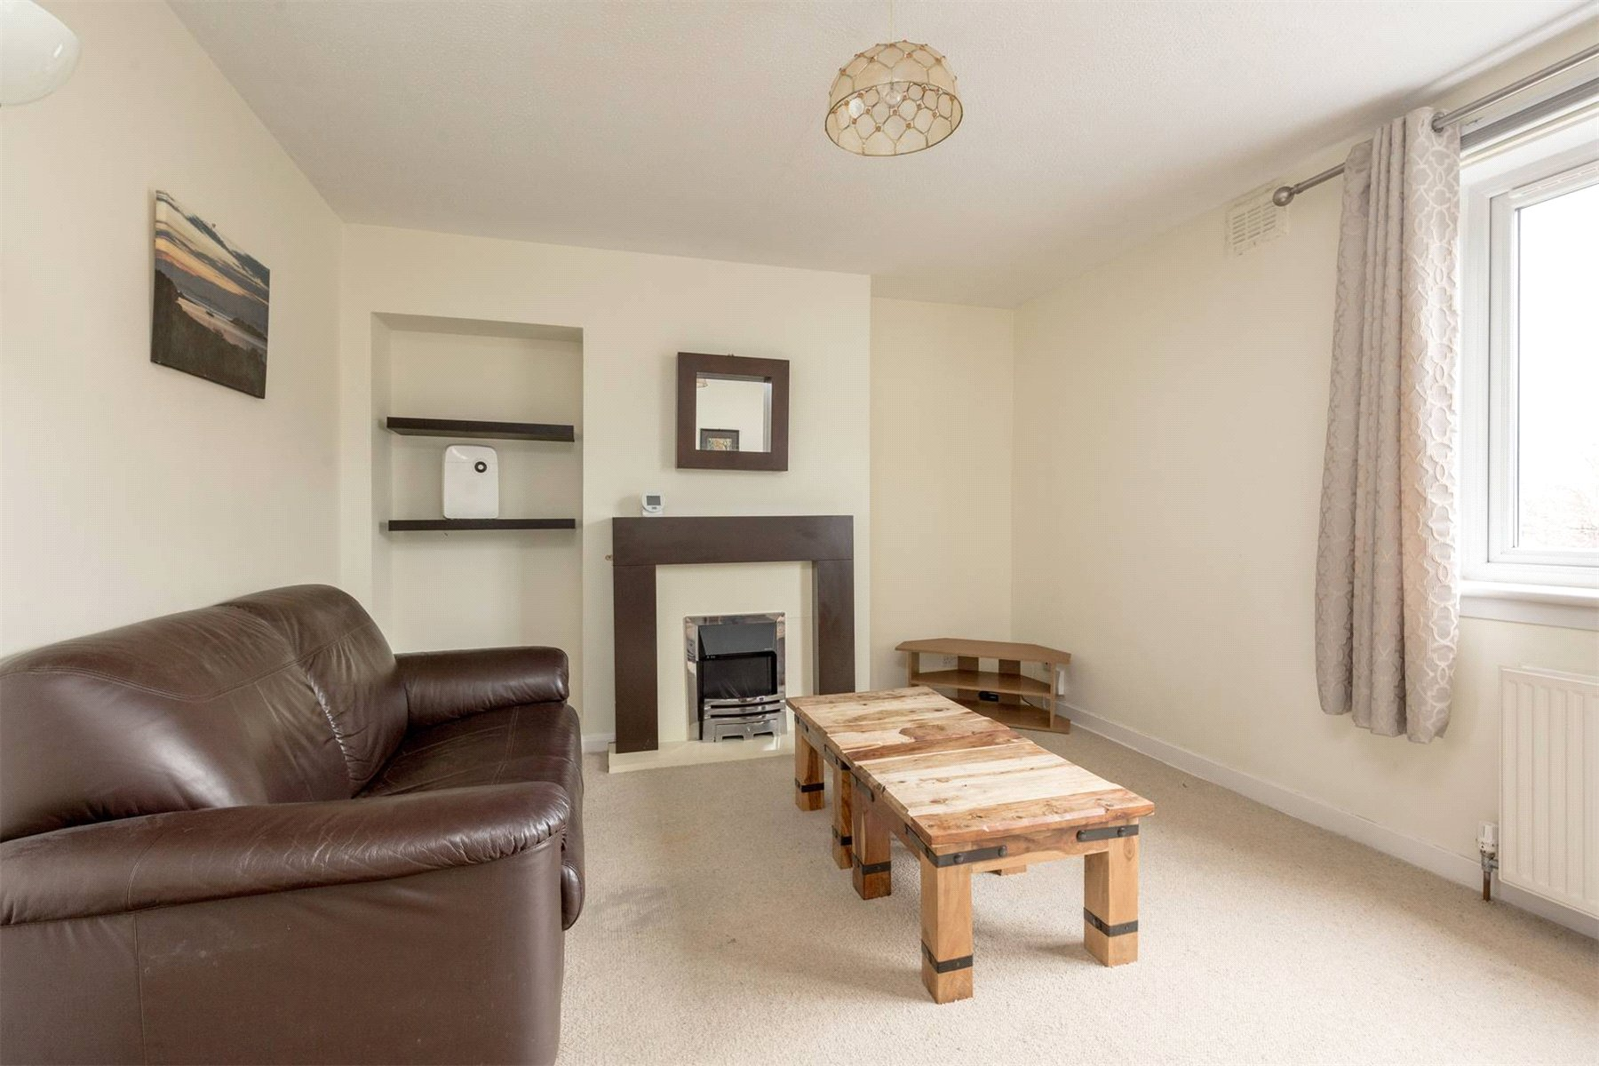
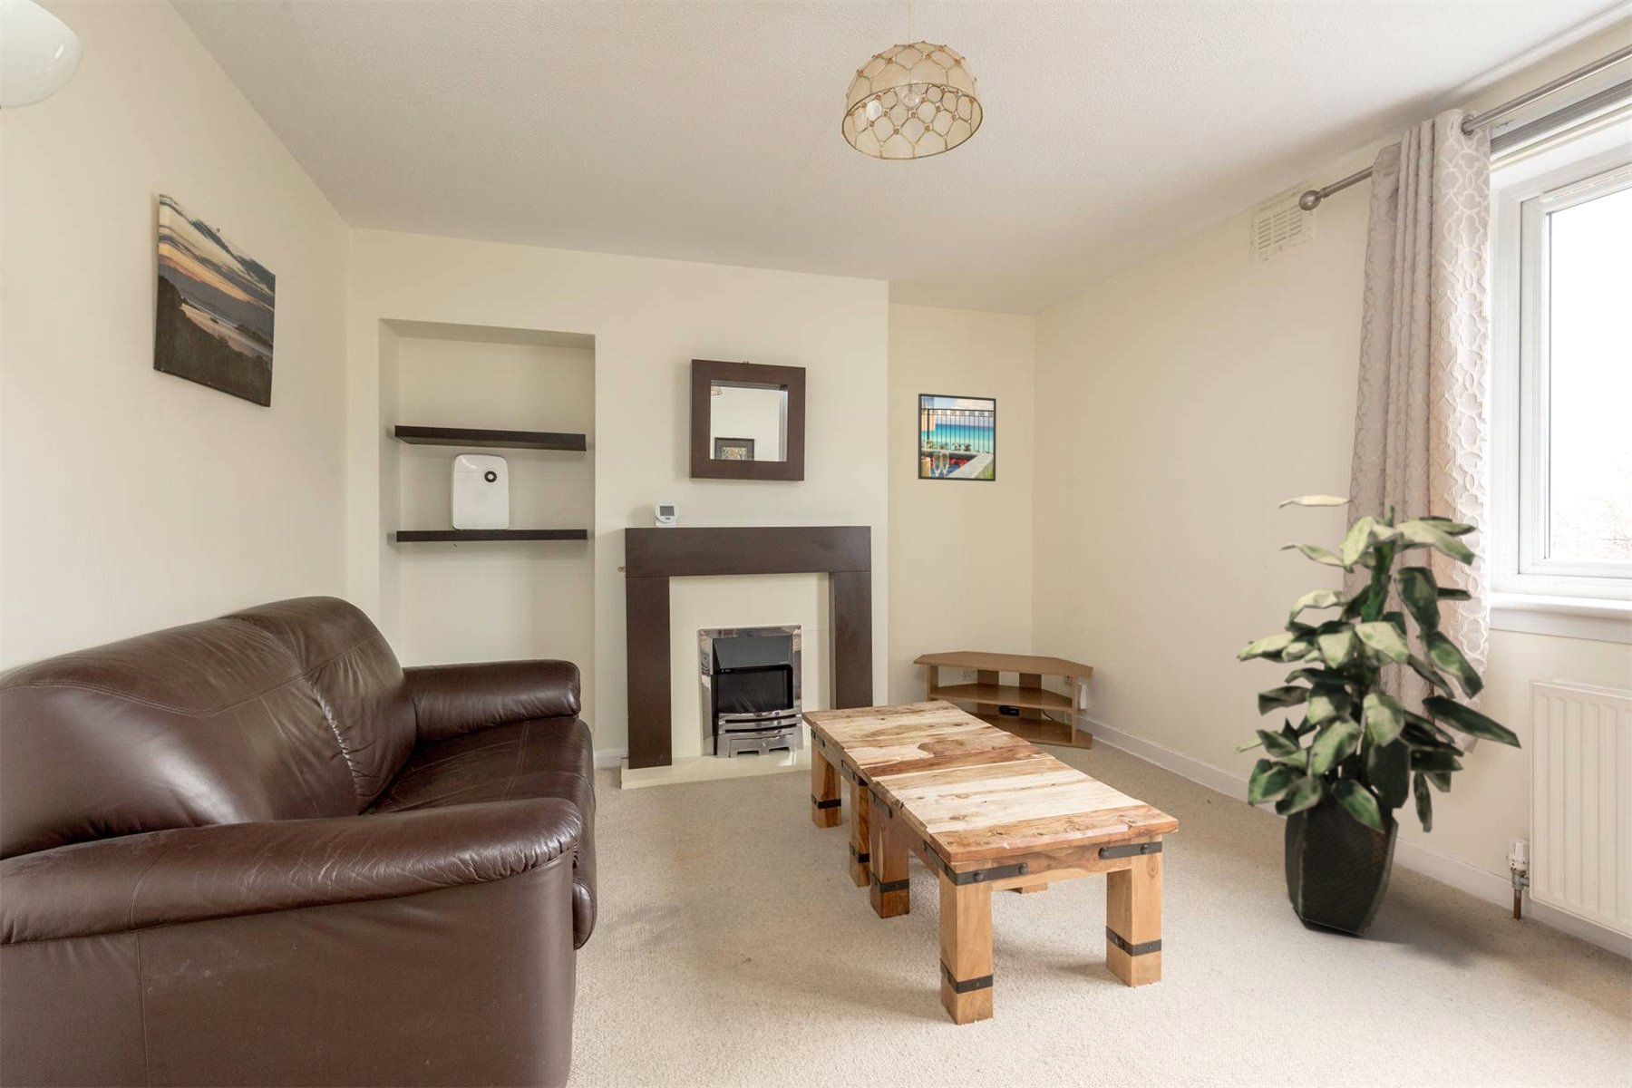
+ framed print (957, 438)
+ indoor plant (1345, 706)
